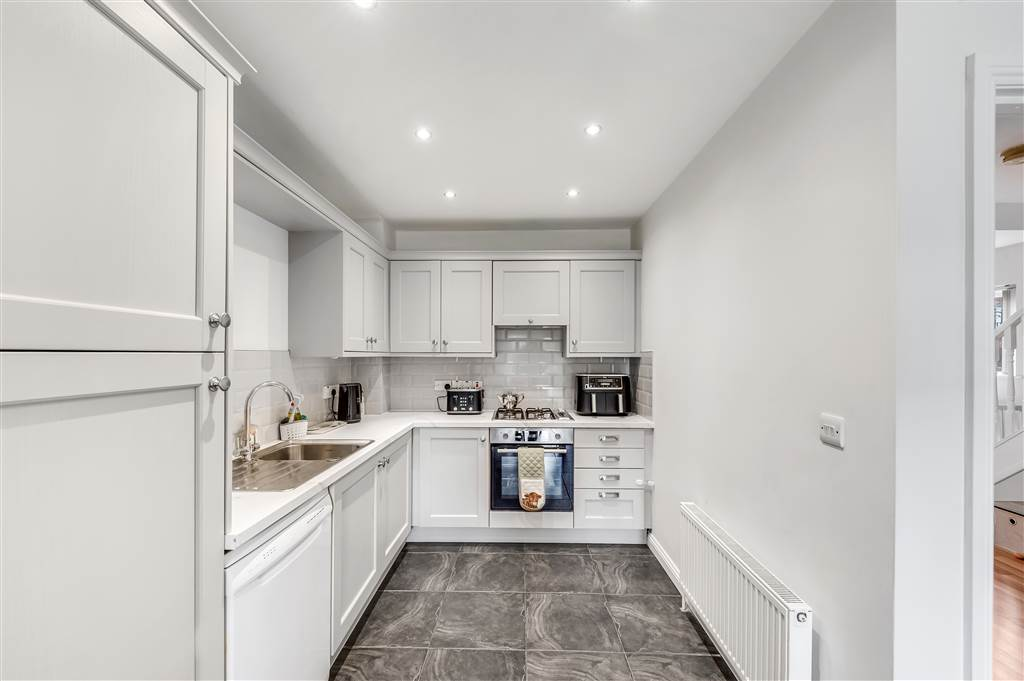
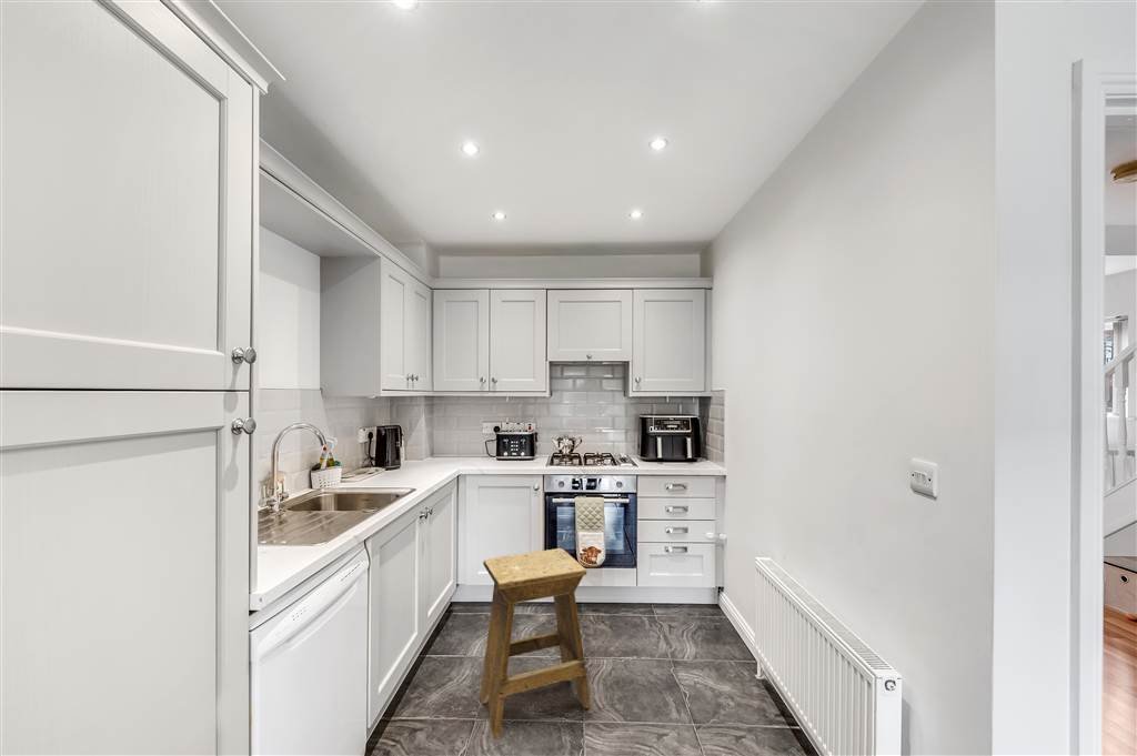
+ stool (534, 636)
